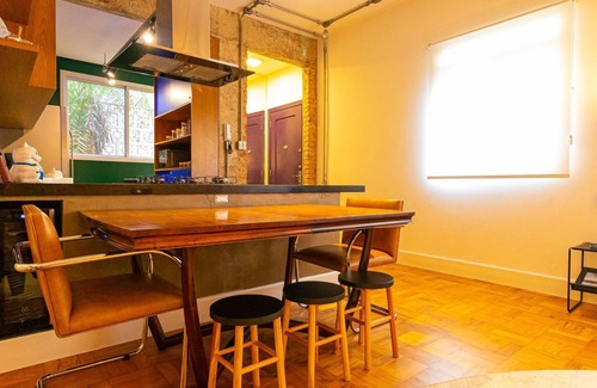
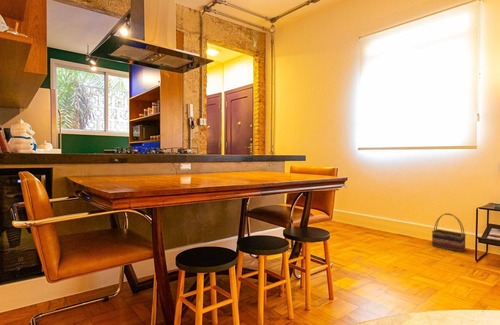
+ basket (448, 231)
